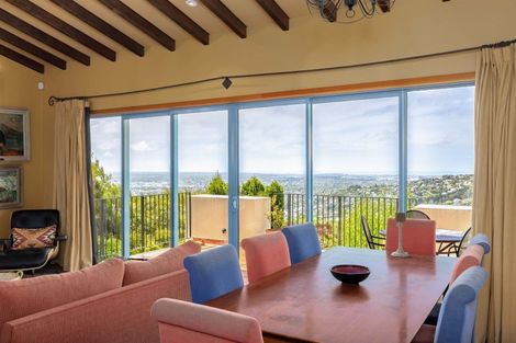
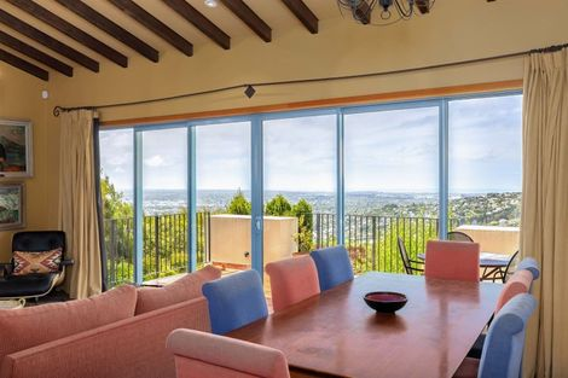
- candle holder (400, 233)
